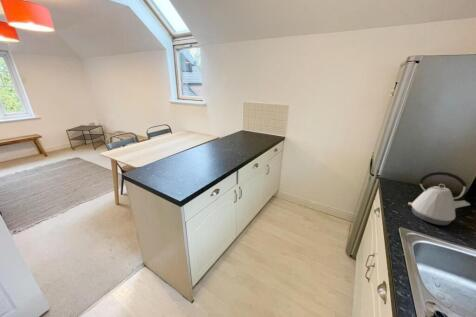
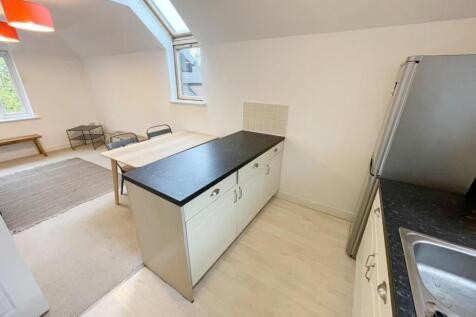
- kettle (439, 196)
